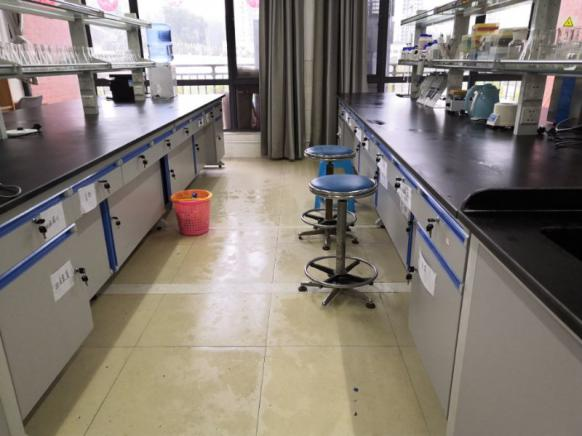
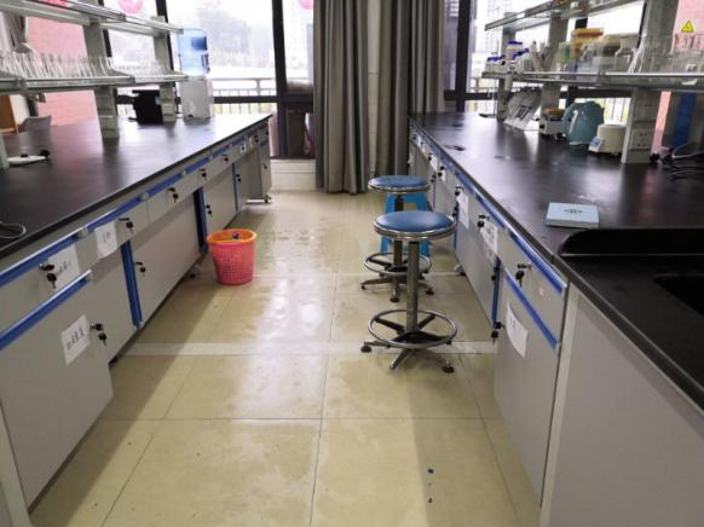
+ notepad (572, 214)
